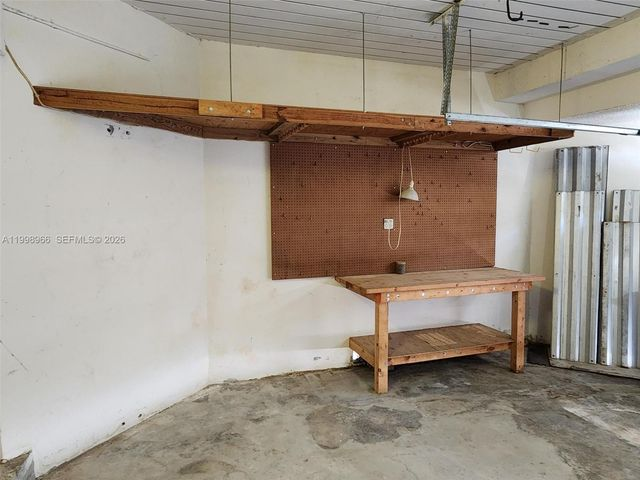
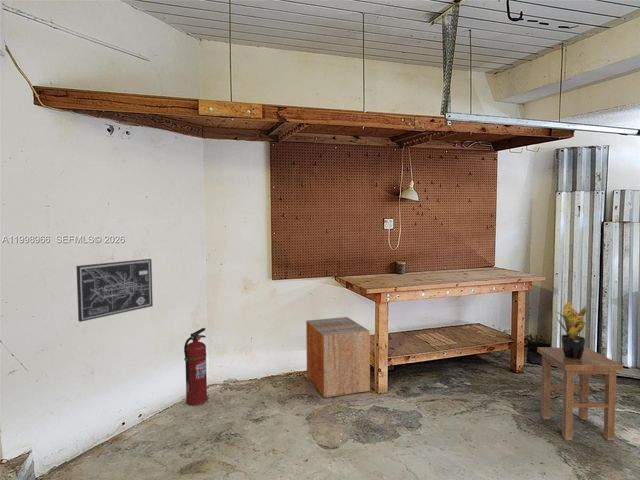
+ stool (579, 391)
+ wall art (117, 287)
+ potted plant (574, 328)
+ fire extinguisher (195, 366)
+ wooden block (336, 353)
